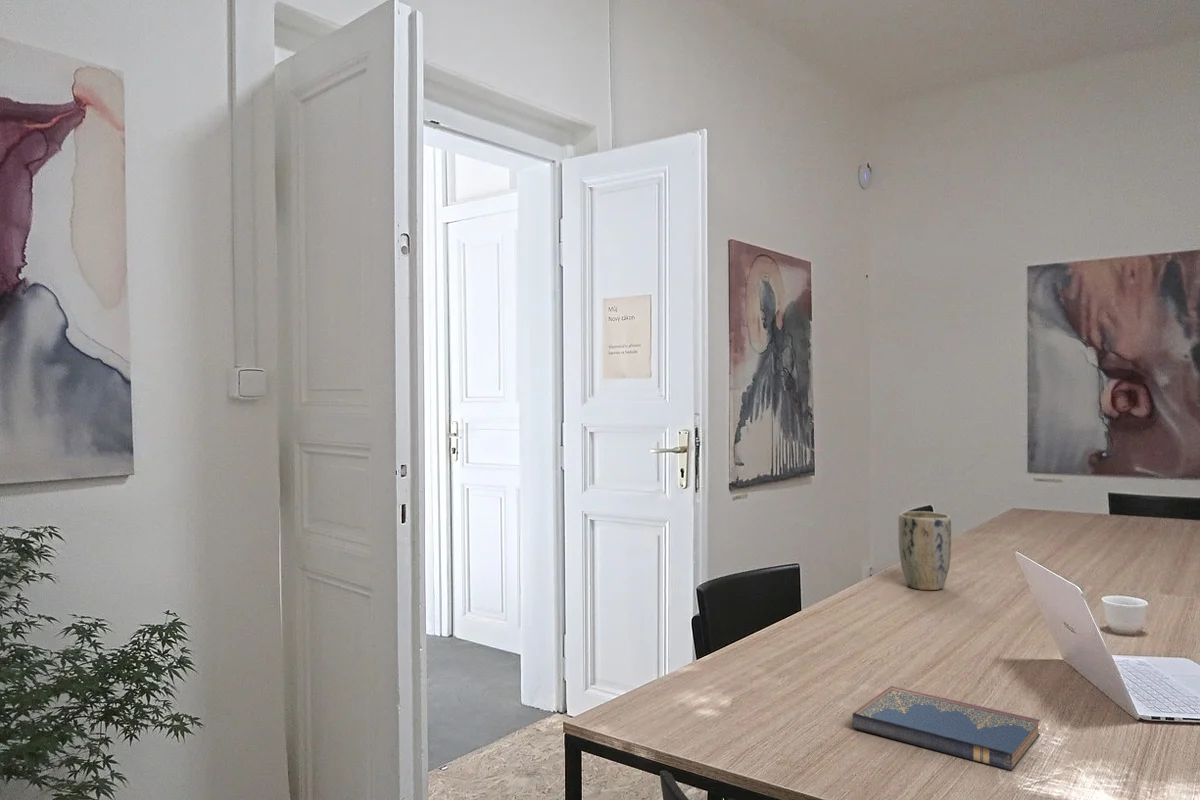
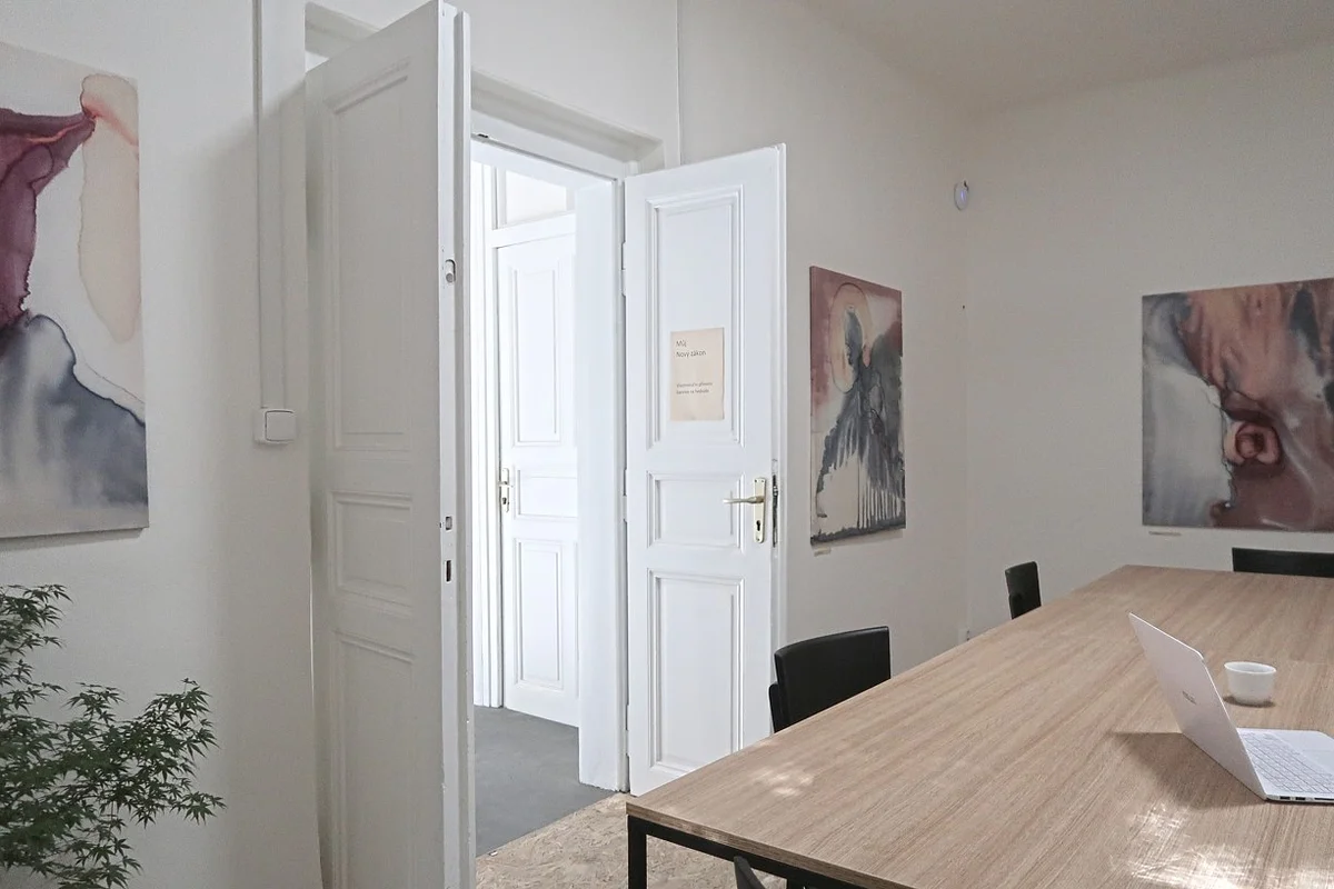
- hardcover book (945, 723)
- plant pot (924, 550)
